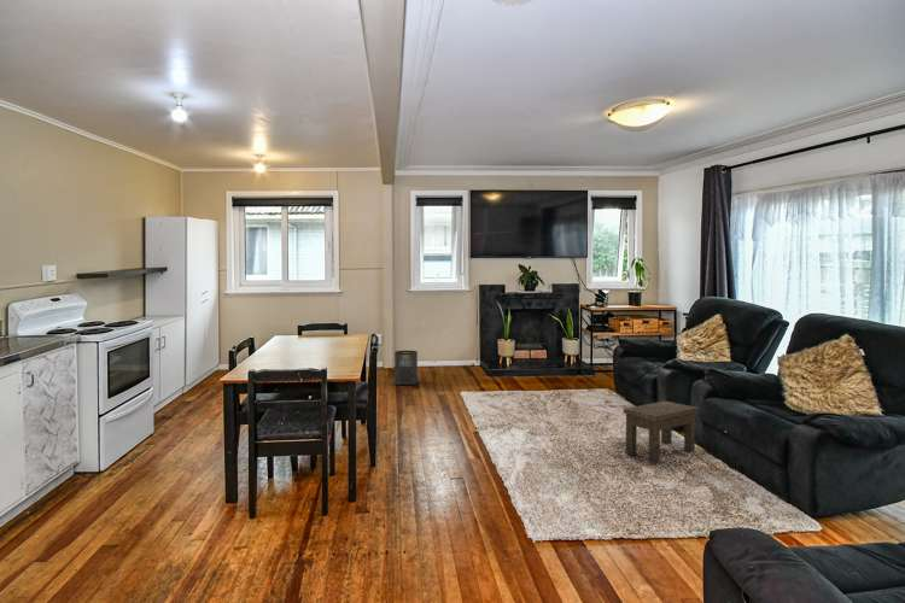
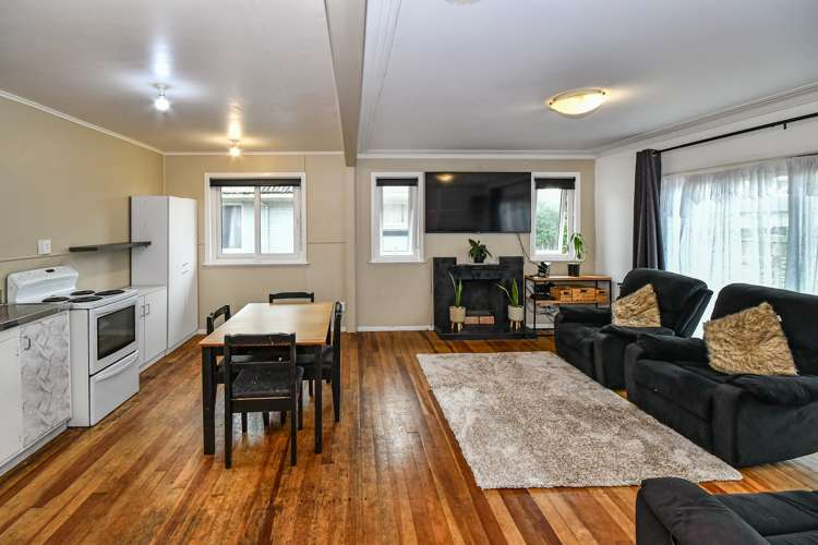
- side table (660, 429)
- trash can (405, 367)
